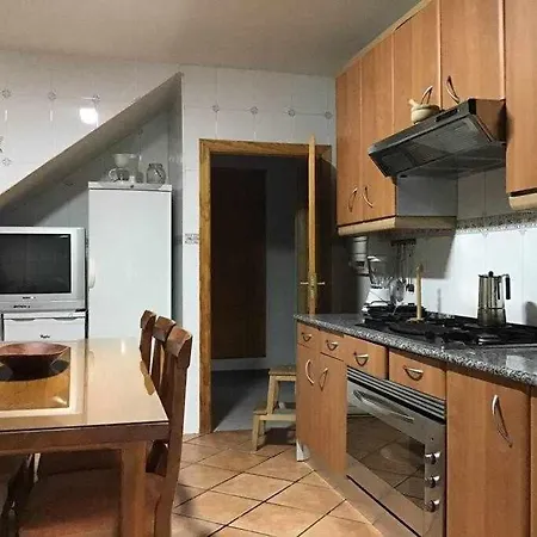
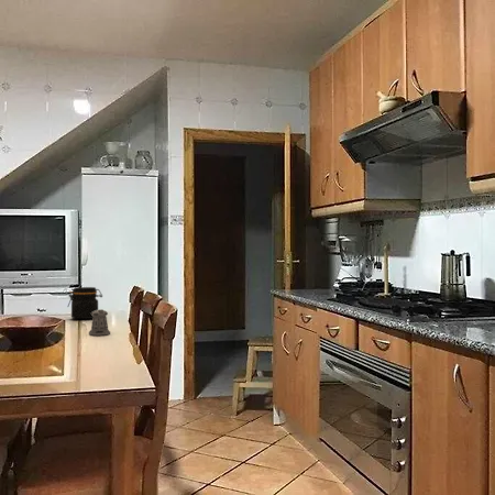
+ jar (85, 302)
+ pepper shaker (99, 321)
